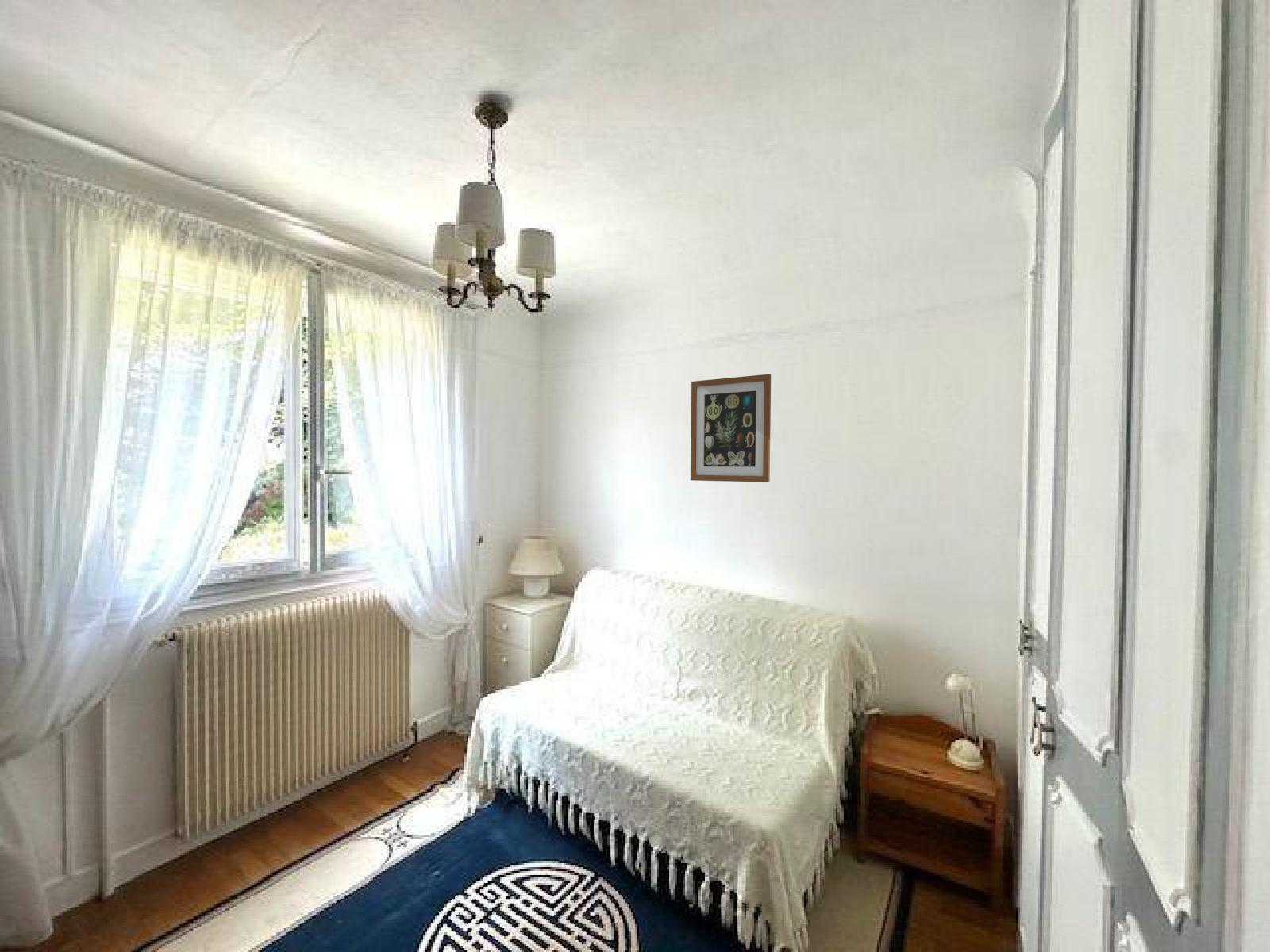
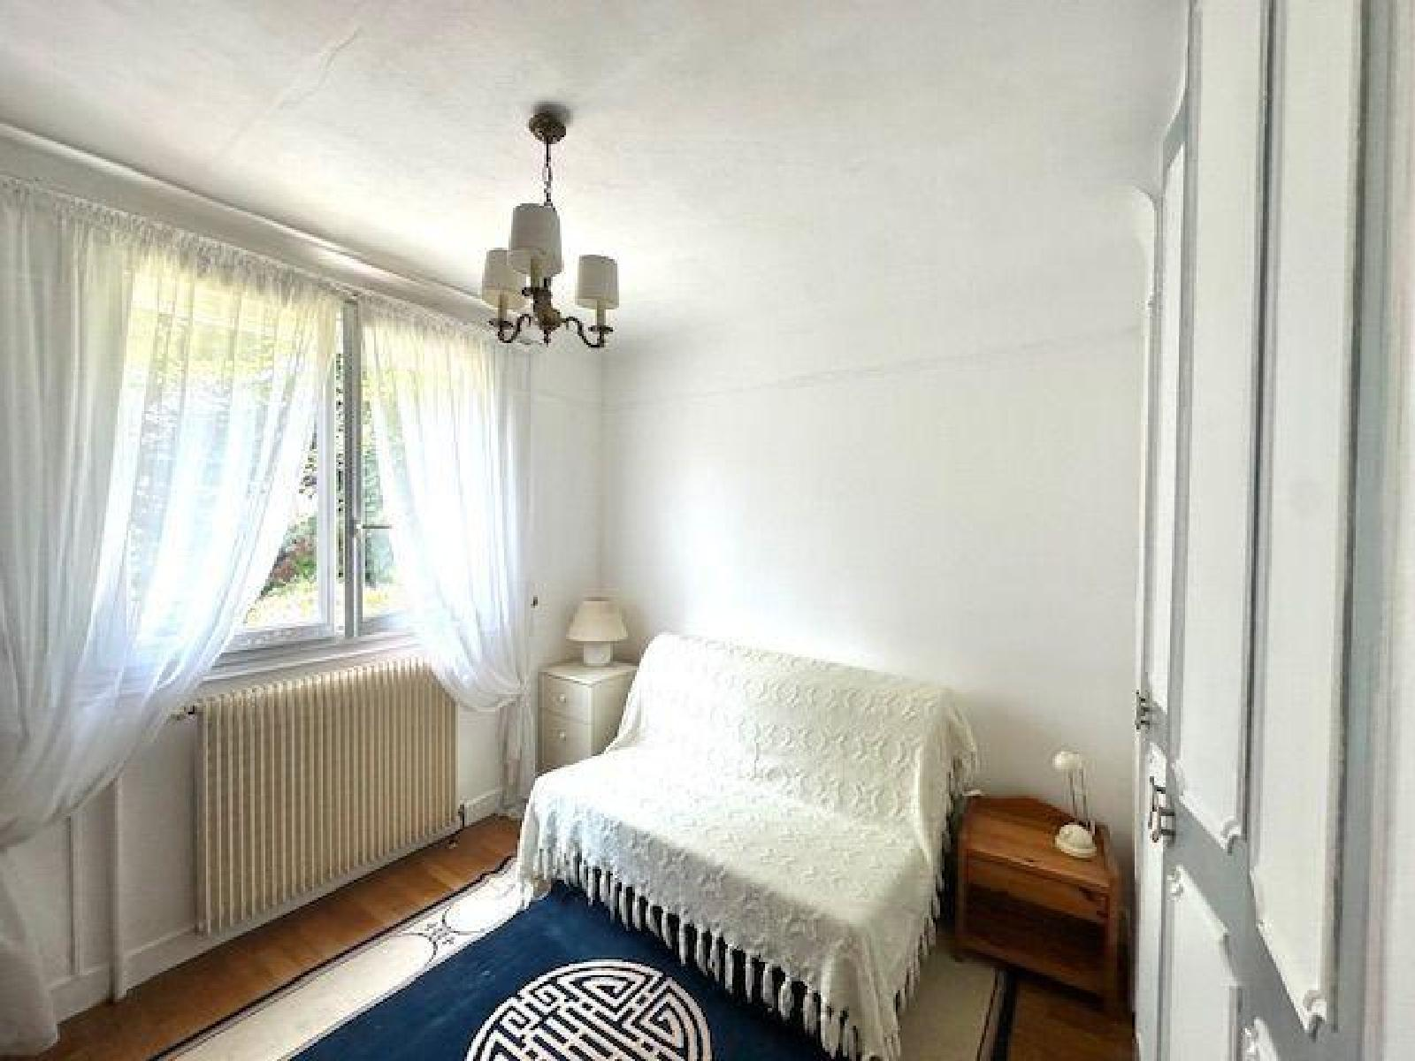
- wall art (729, 429)
